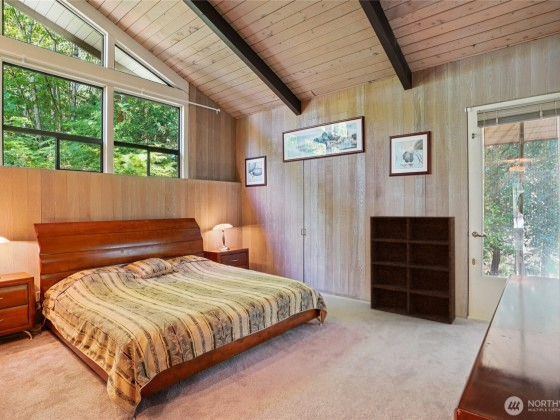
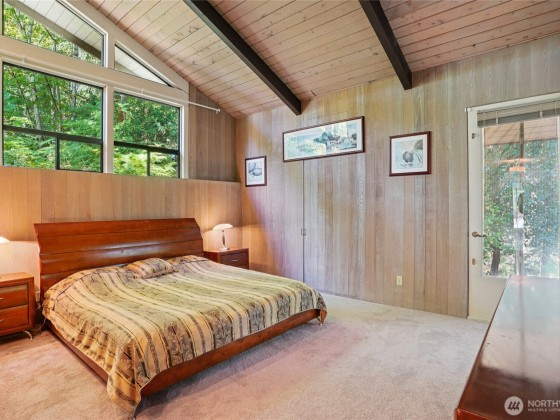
- shelving unit (410, 264)
